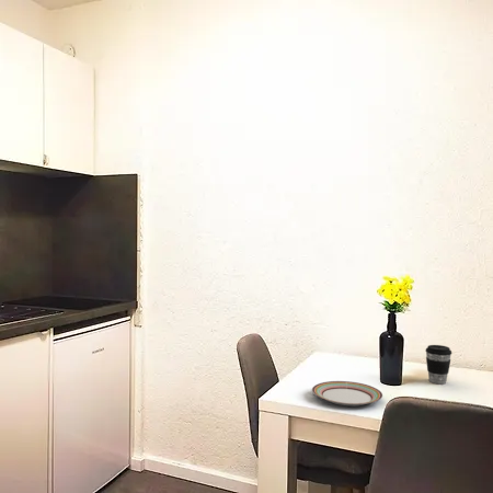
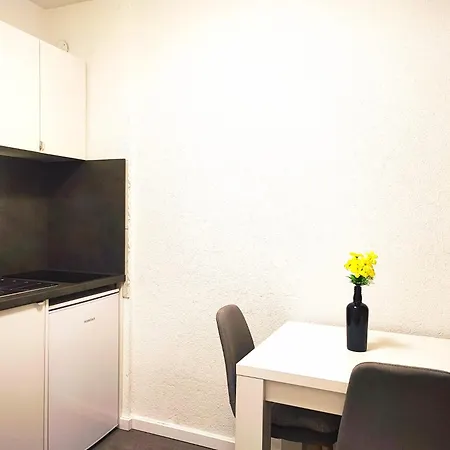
- plate (346, 394)
- coffee cup (437, 364)
